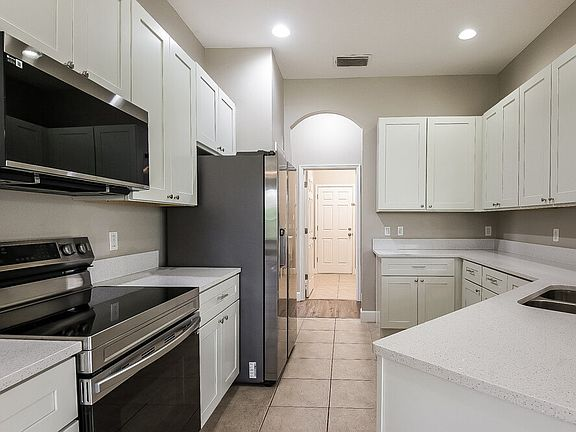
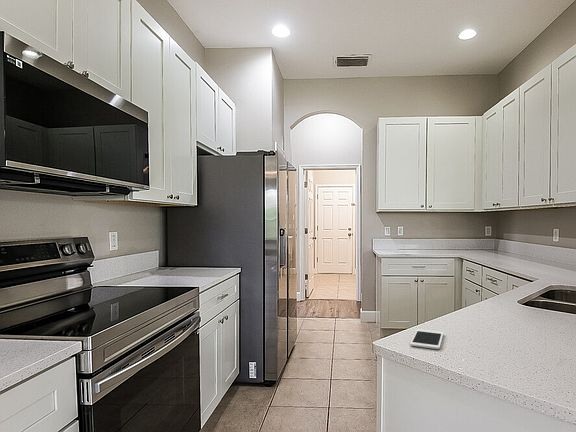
+ cell phone (427, 338)
